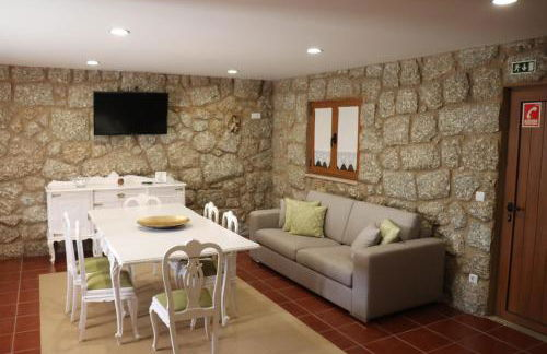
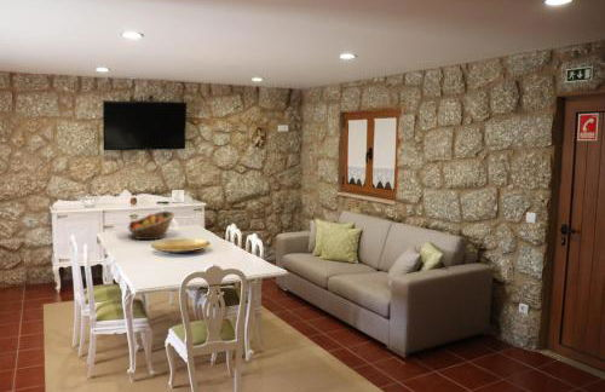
+ fruit basket (151, 224)
